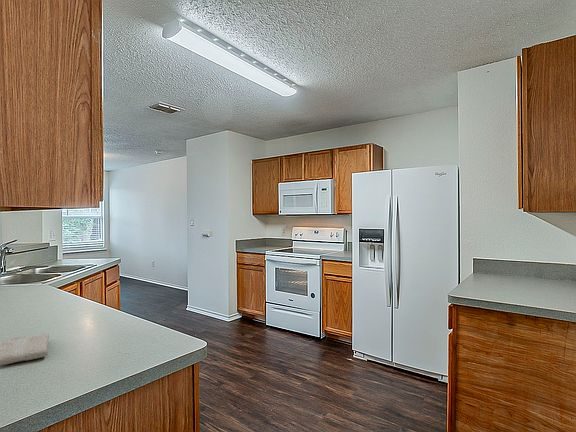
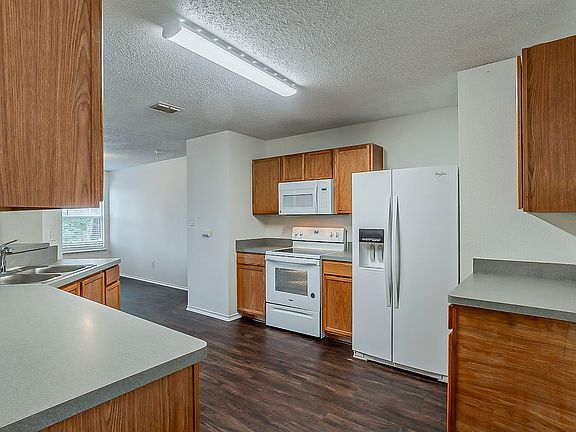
- washcloth (24, 347)
